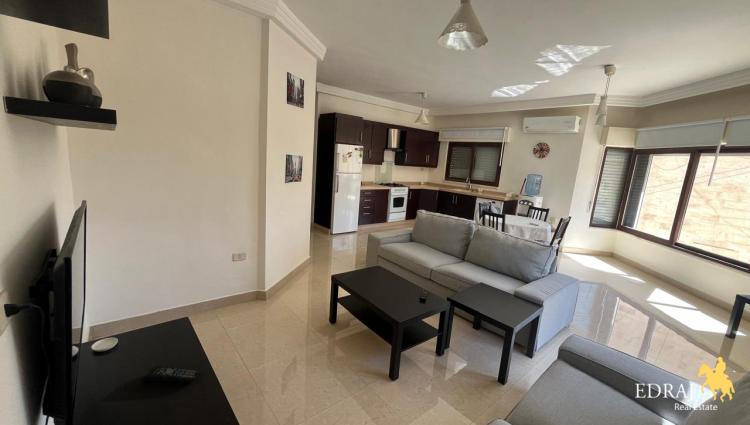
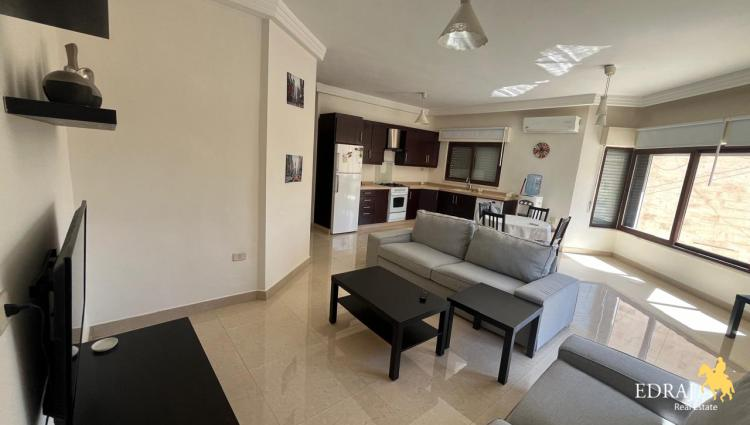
- remote control (172, 374)
